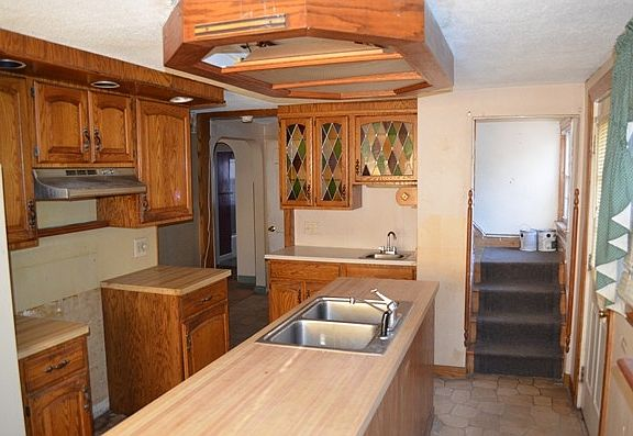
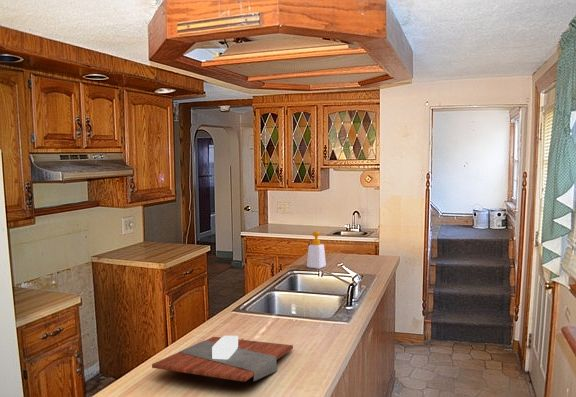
+ soap bottle (319, 249)
+ cutting board (227, 352)
